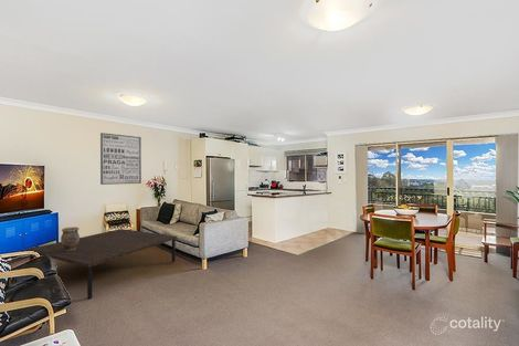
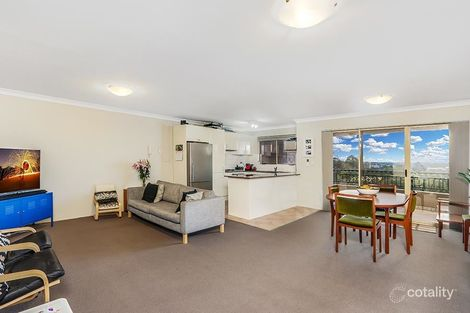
- ceramic pot (70, 239)
- wall art (121, 159)
- coffee table (108, 255)
